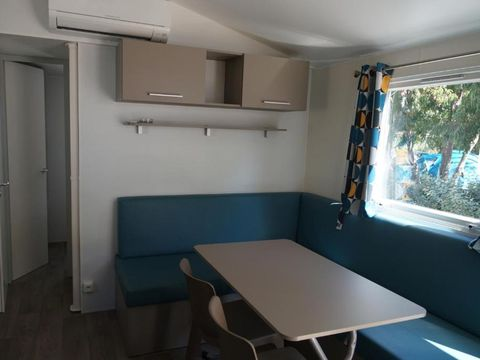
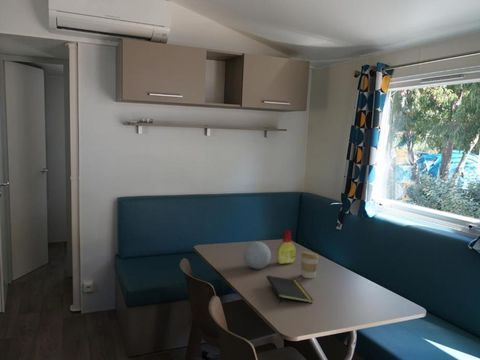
+ notepad (288, 288)
+ coffee cup (309, 264)
+ decorative ball (257, 255)
+ bottle (286, 246)
